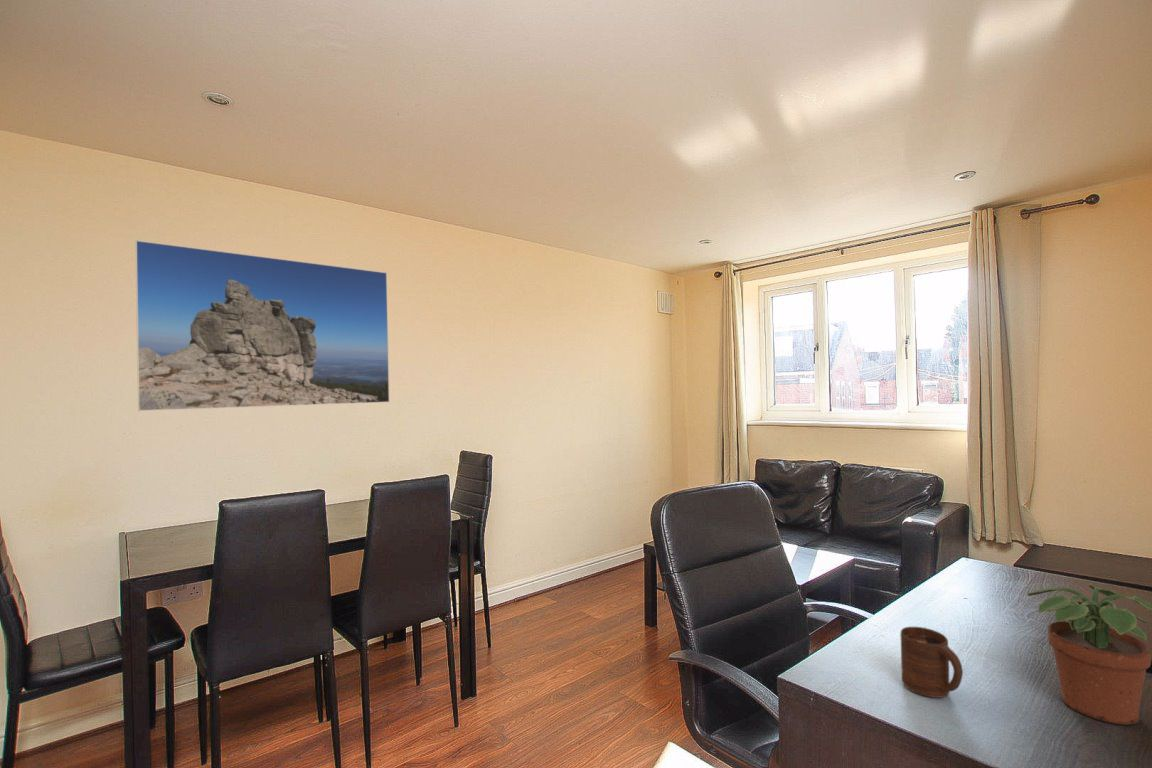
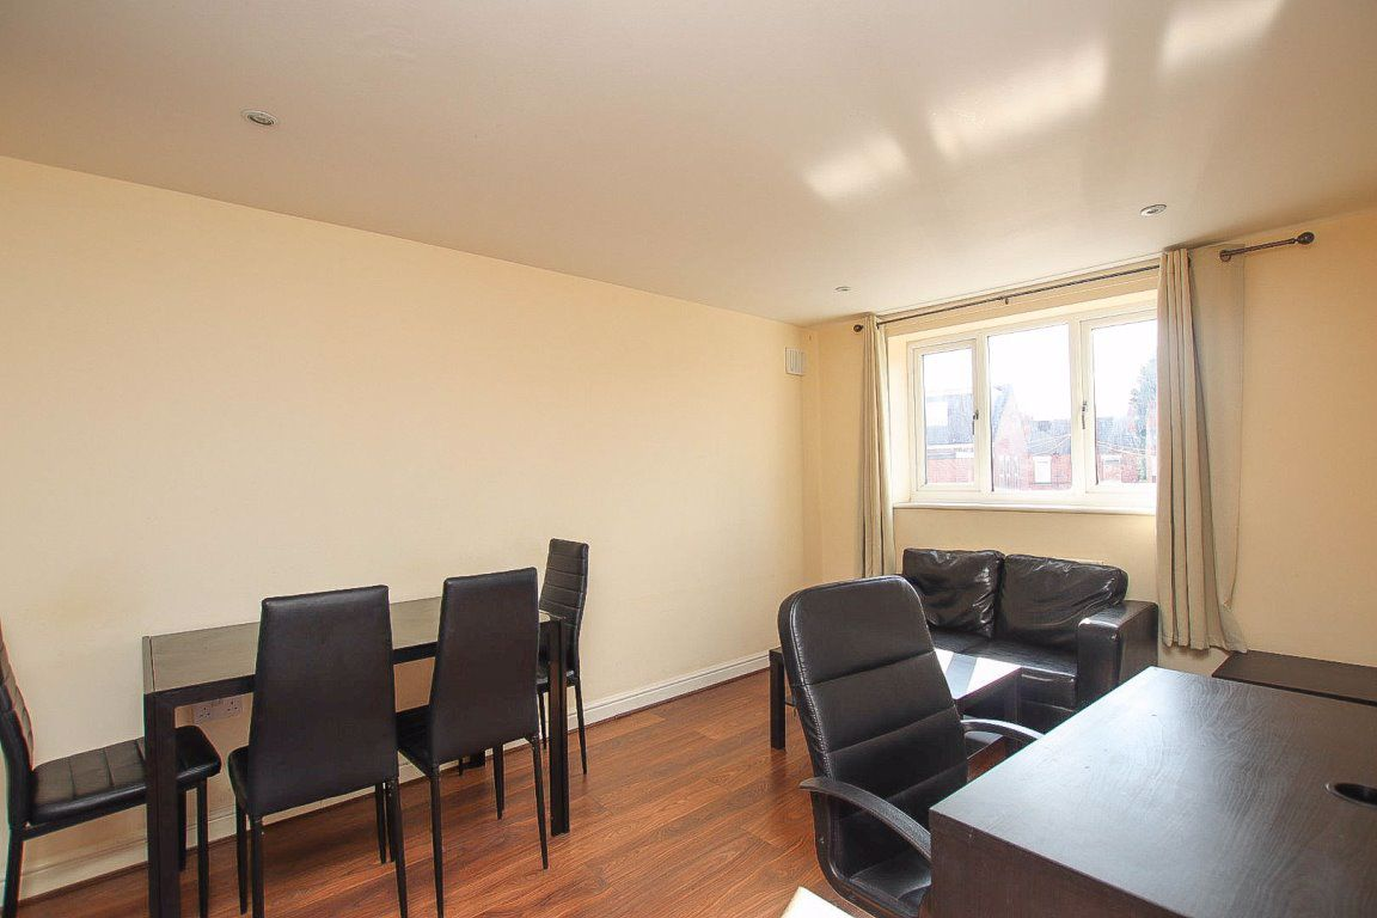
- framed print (279, 332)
- cup (931, 664)
- potted plant (1095, 649)
